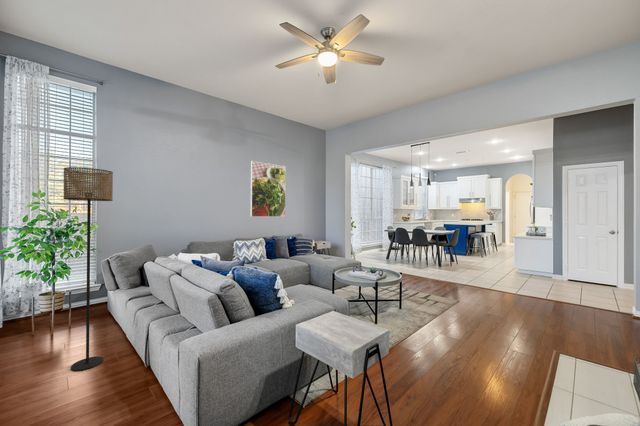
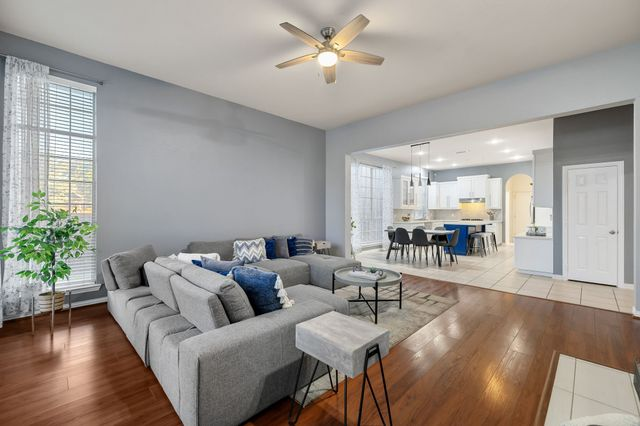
- floor lamp (88, 266)
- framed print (269, 190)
